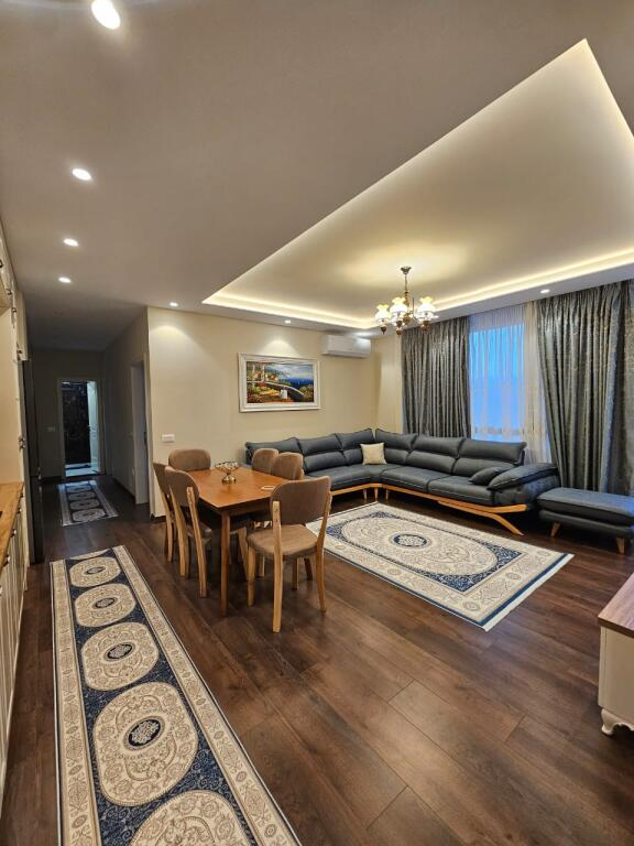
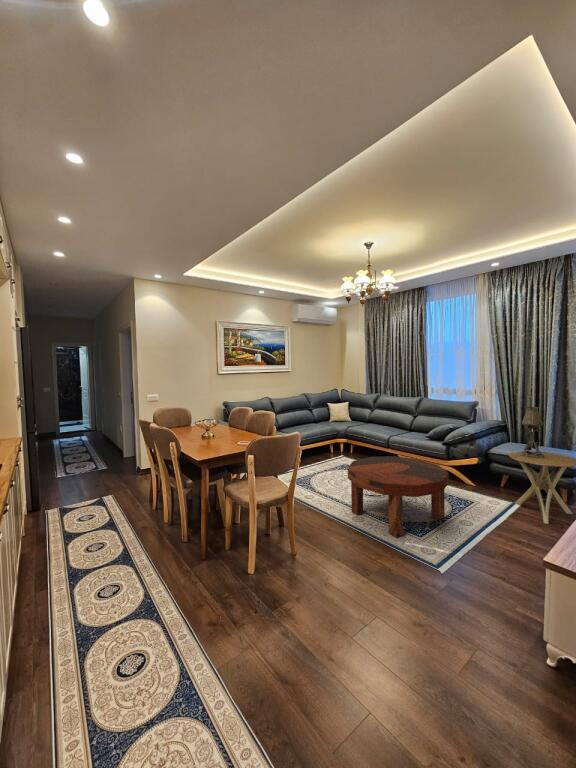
+ coffee table (395, 492)
+ side table (542, 485)
+ table lamp (531, 431)
